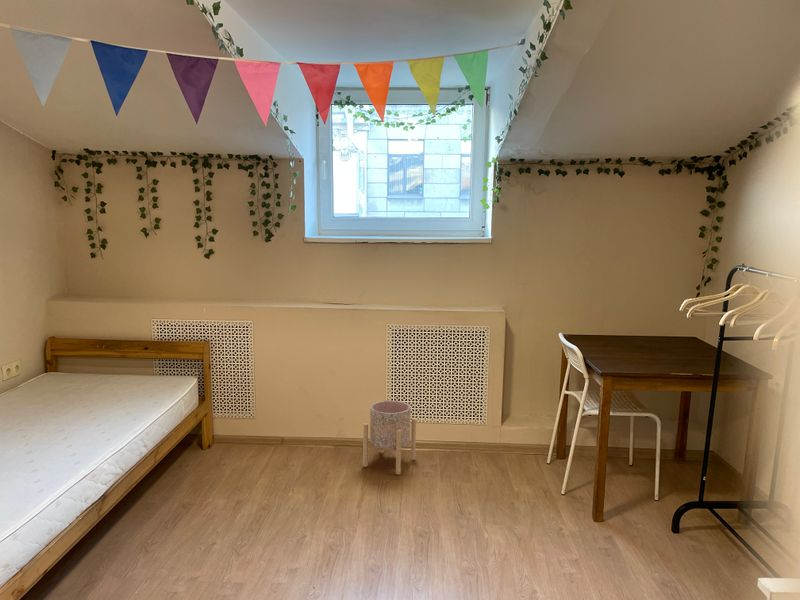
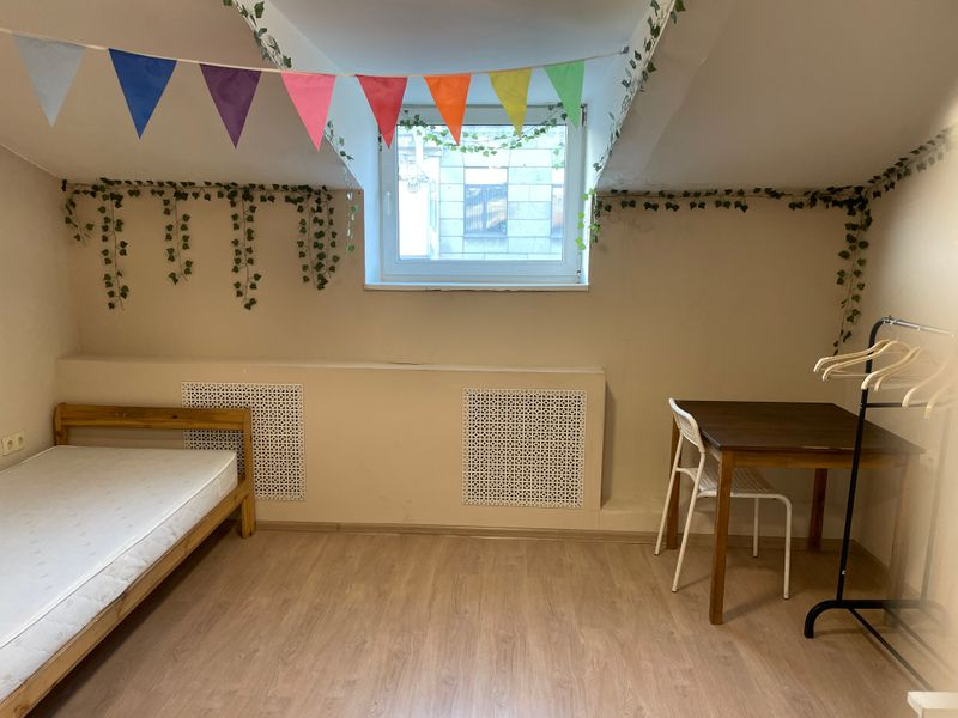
- planter (390, 434)
